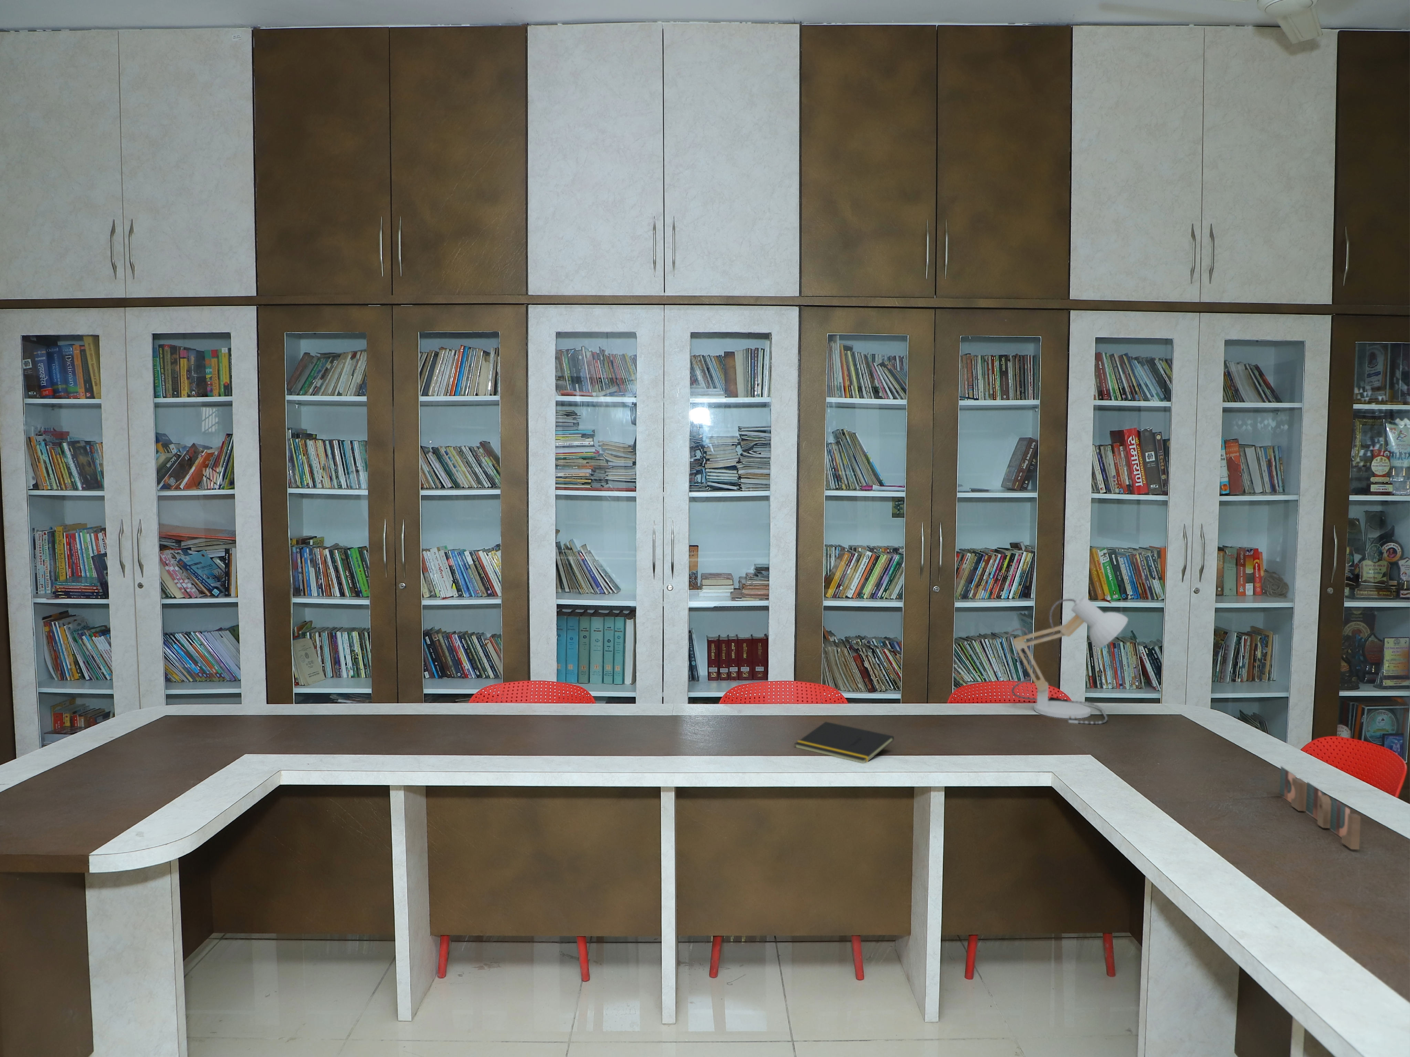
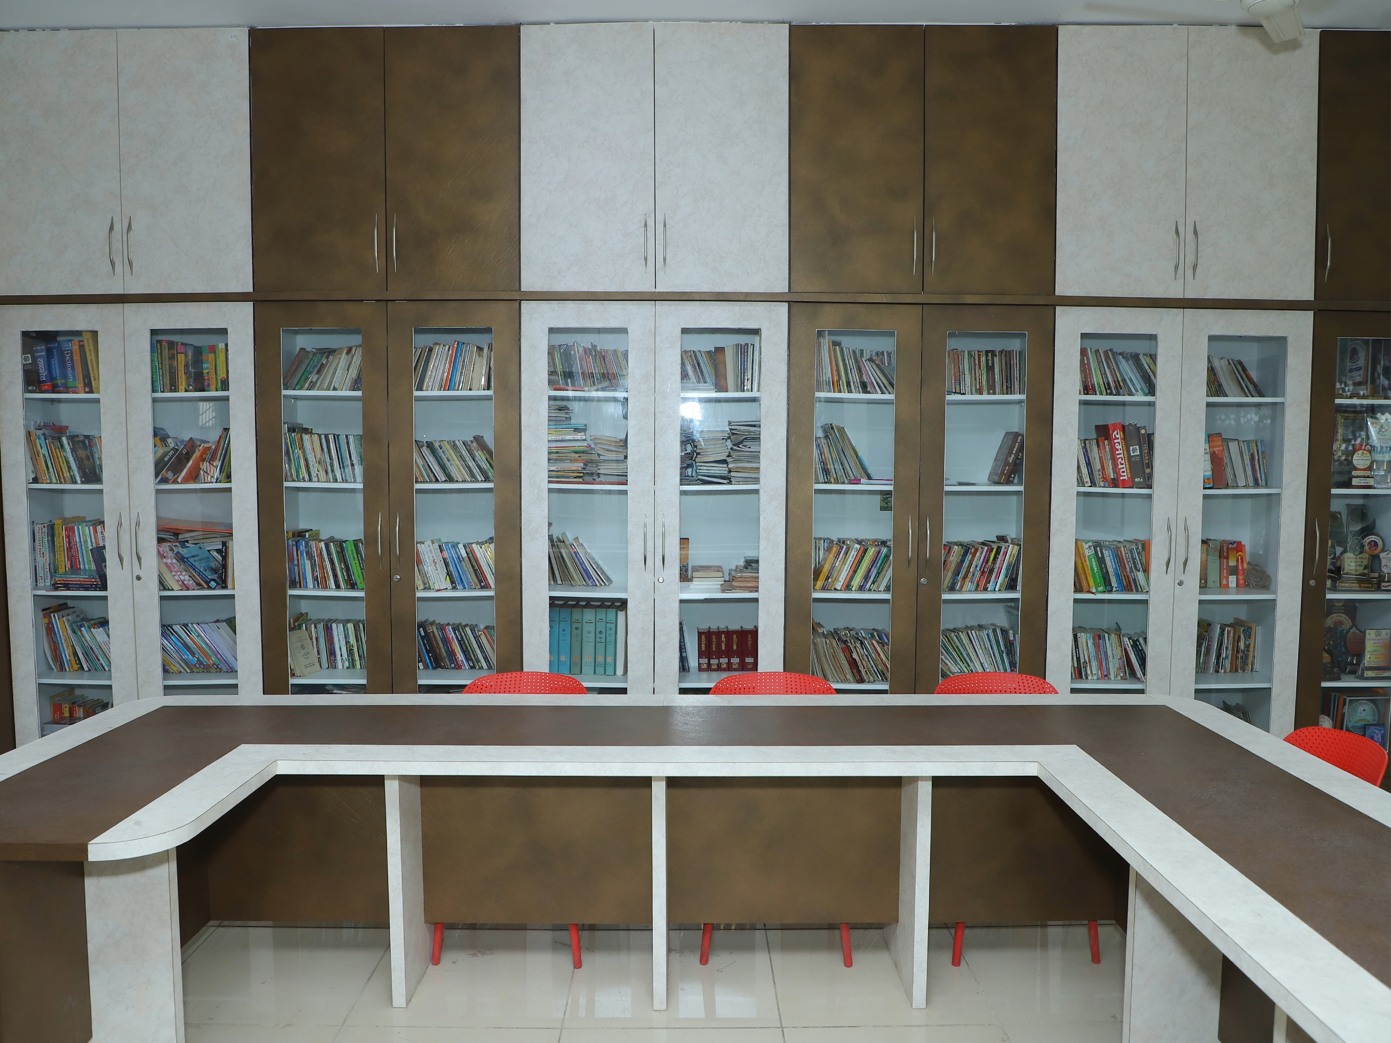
- desk lamp (1067, 636)
- notepad (844, 742)
- book stand (1315, 805)
